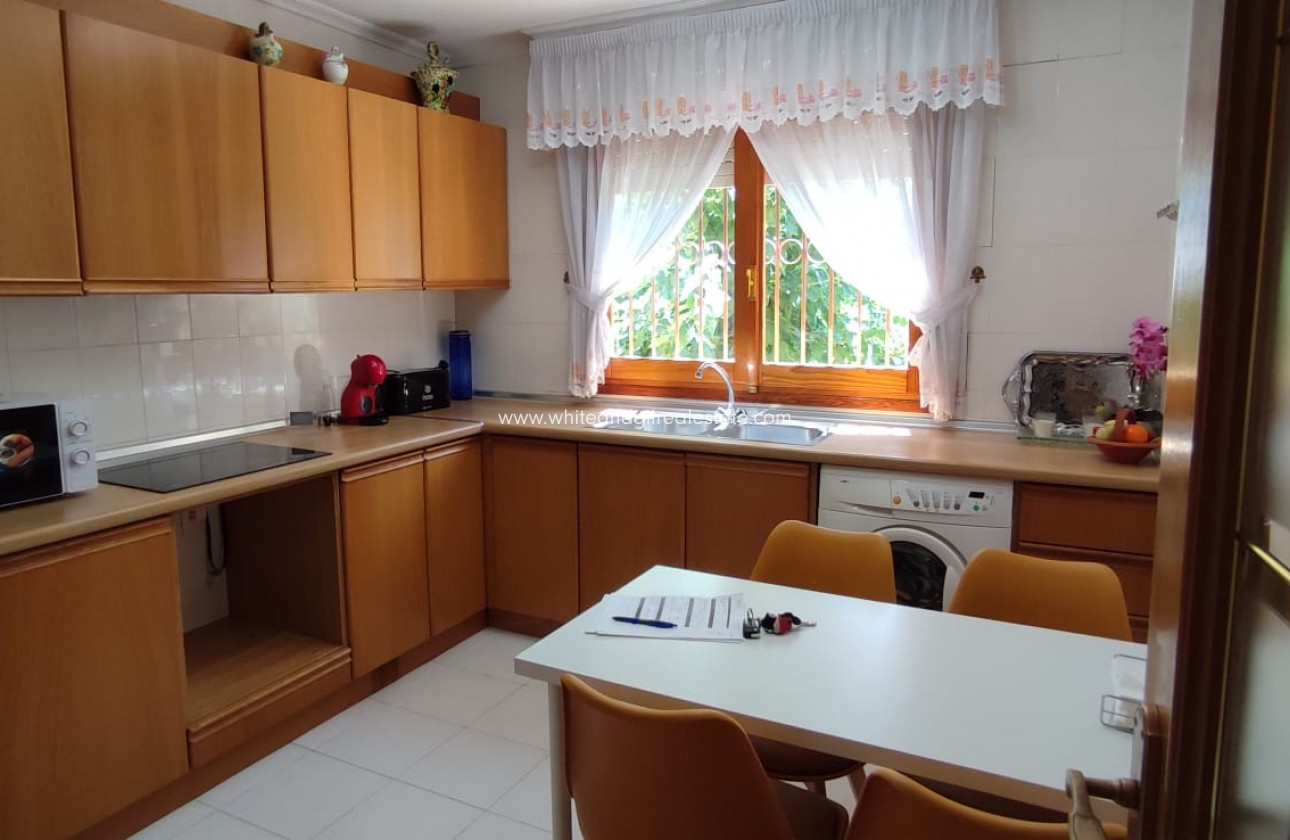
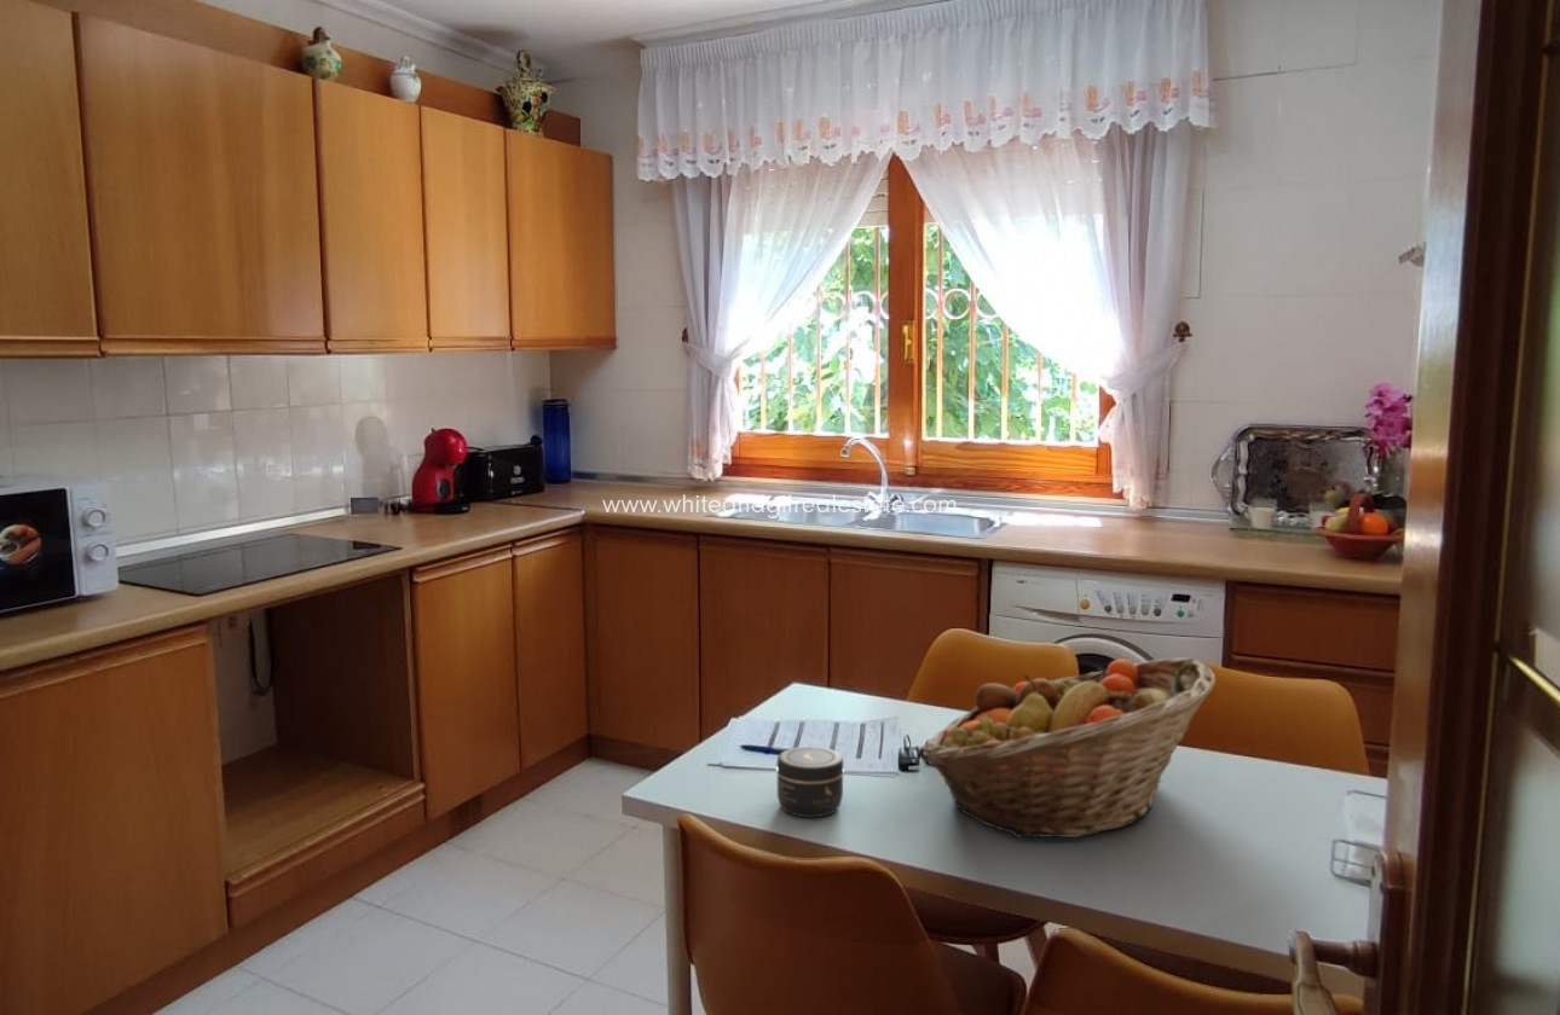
+ fruit basket (1068, 731)
+ jar (809, 781)
